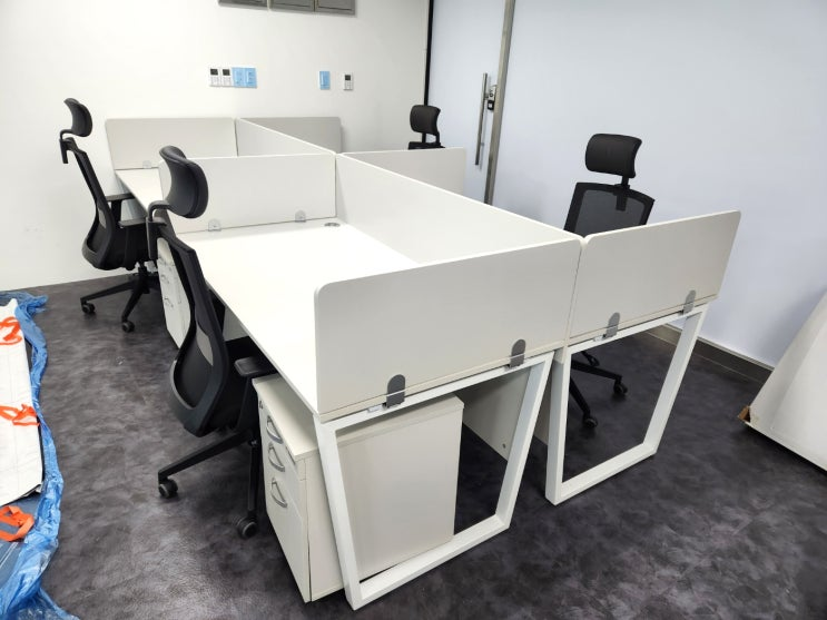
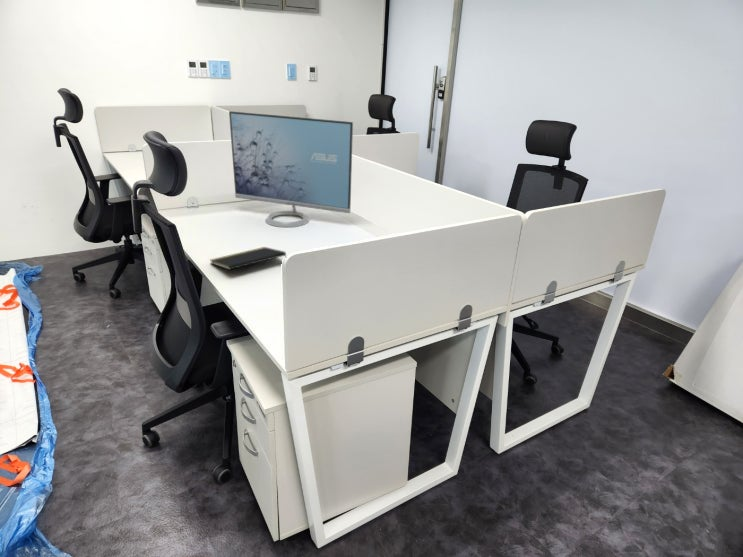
+ monitor (286, 171)
+ notepad (248, 257)
